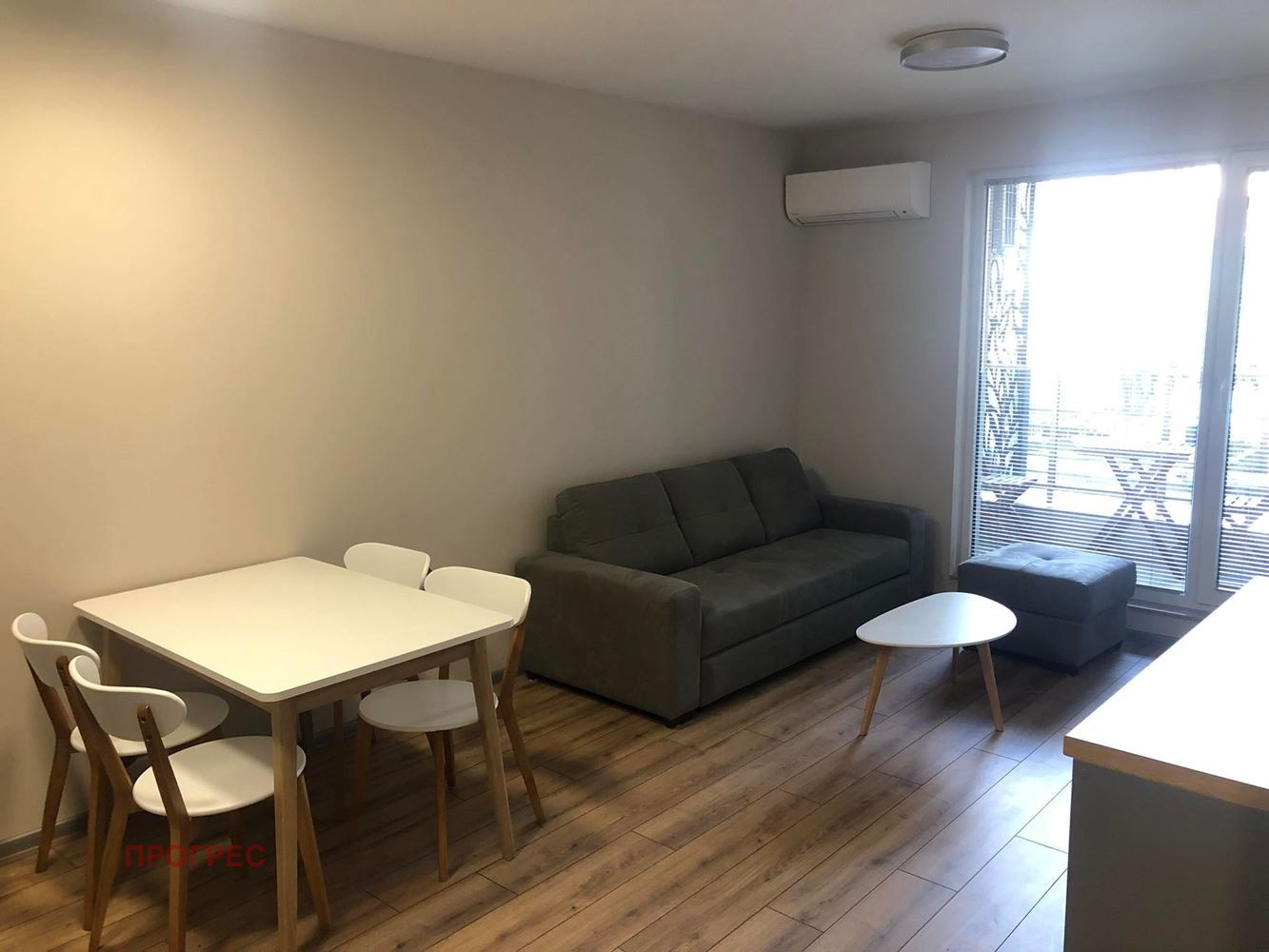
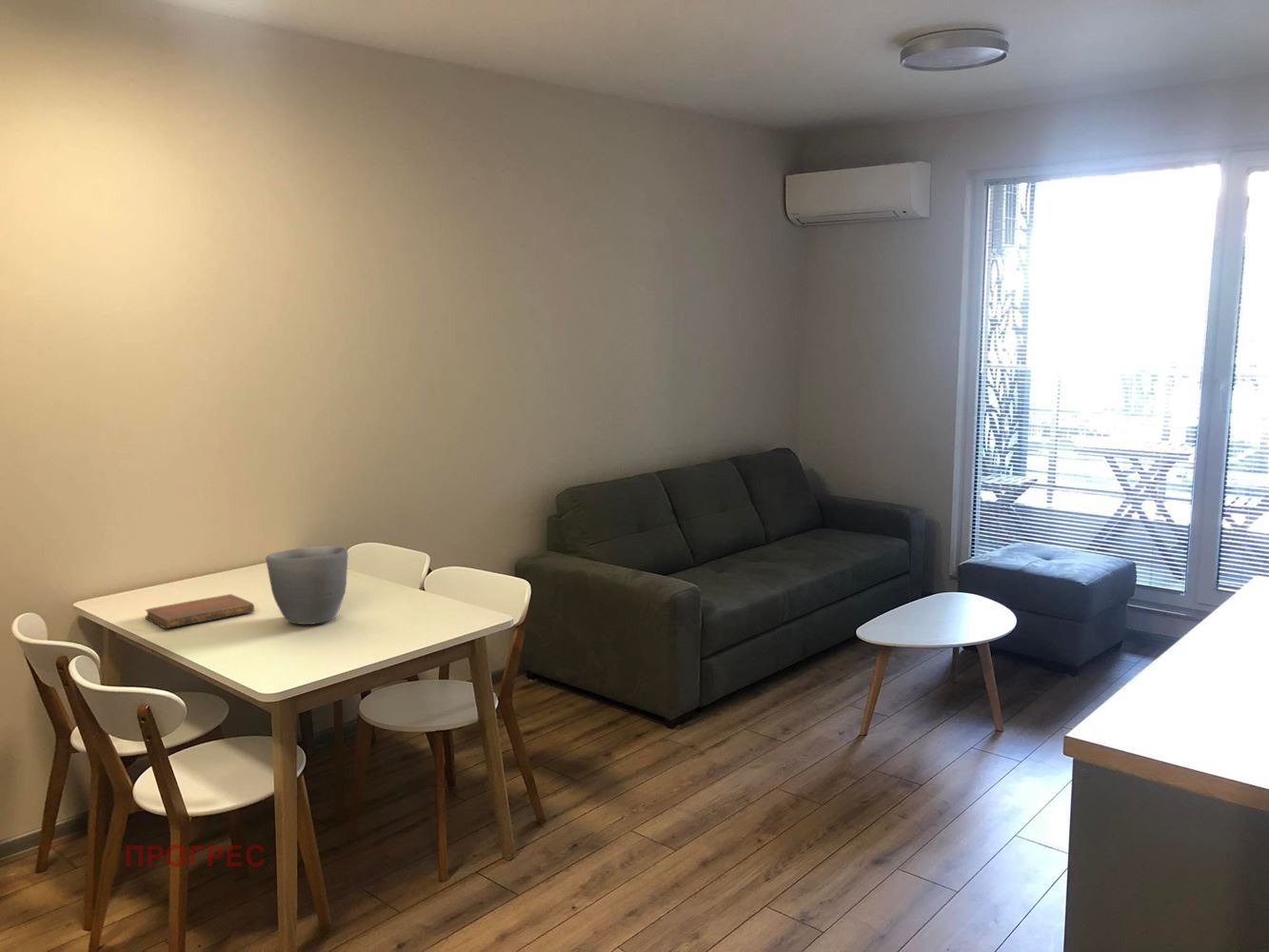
+ bowl (308, 585)
+ notebook (200, 610)
